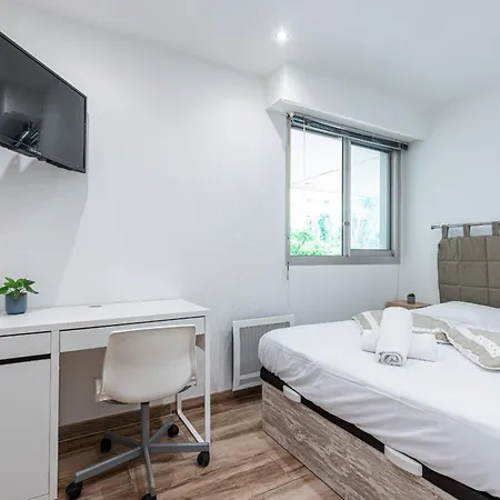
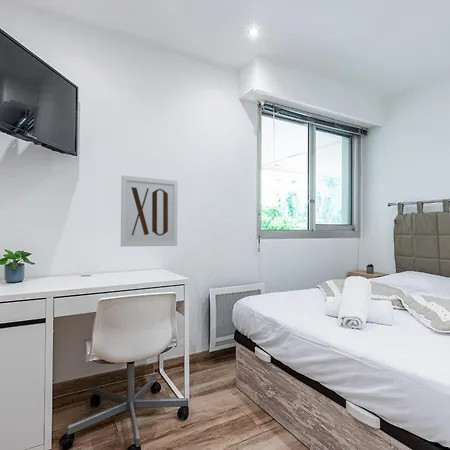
+ wall art (150, 212)
